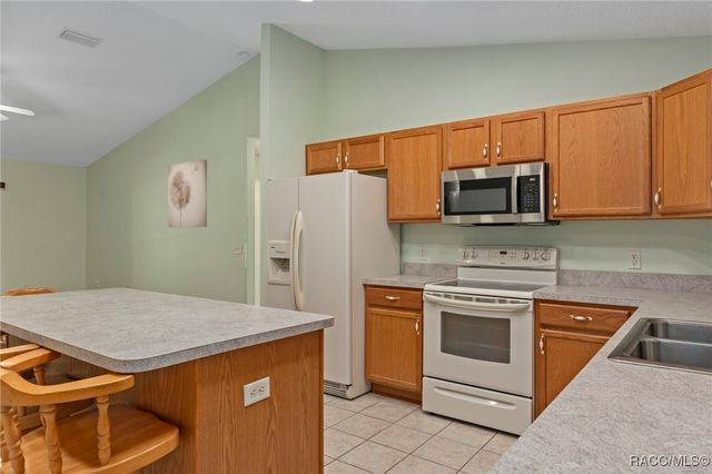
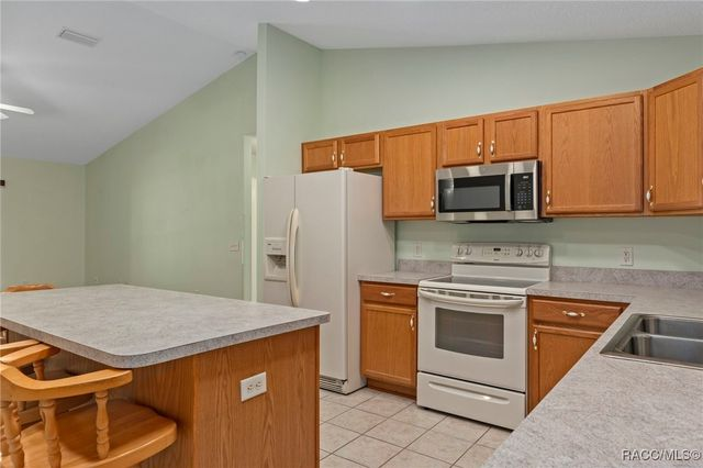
- wall art (187, 195)
